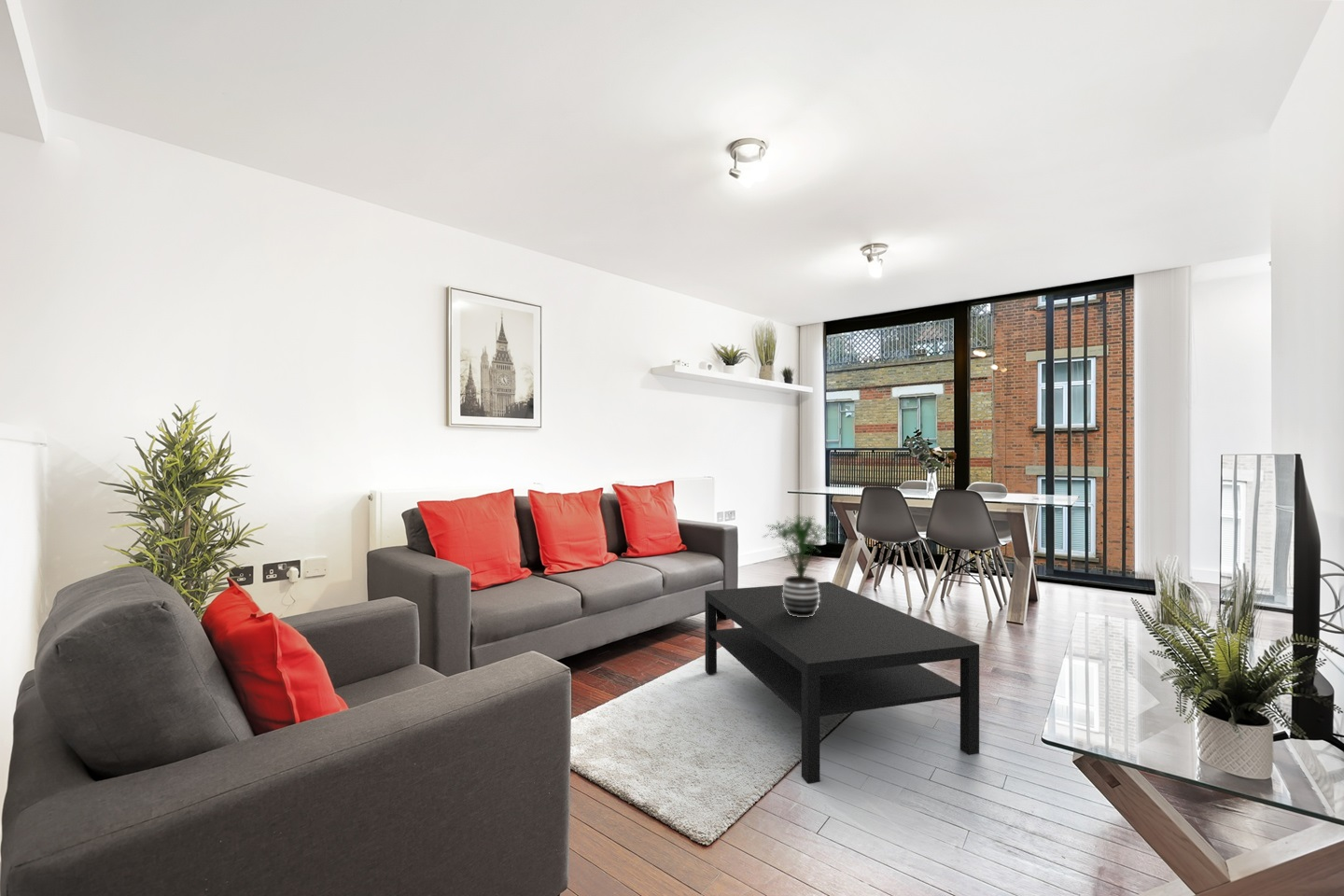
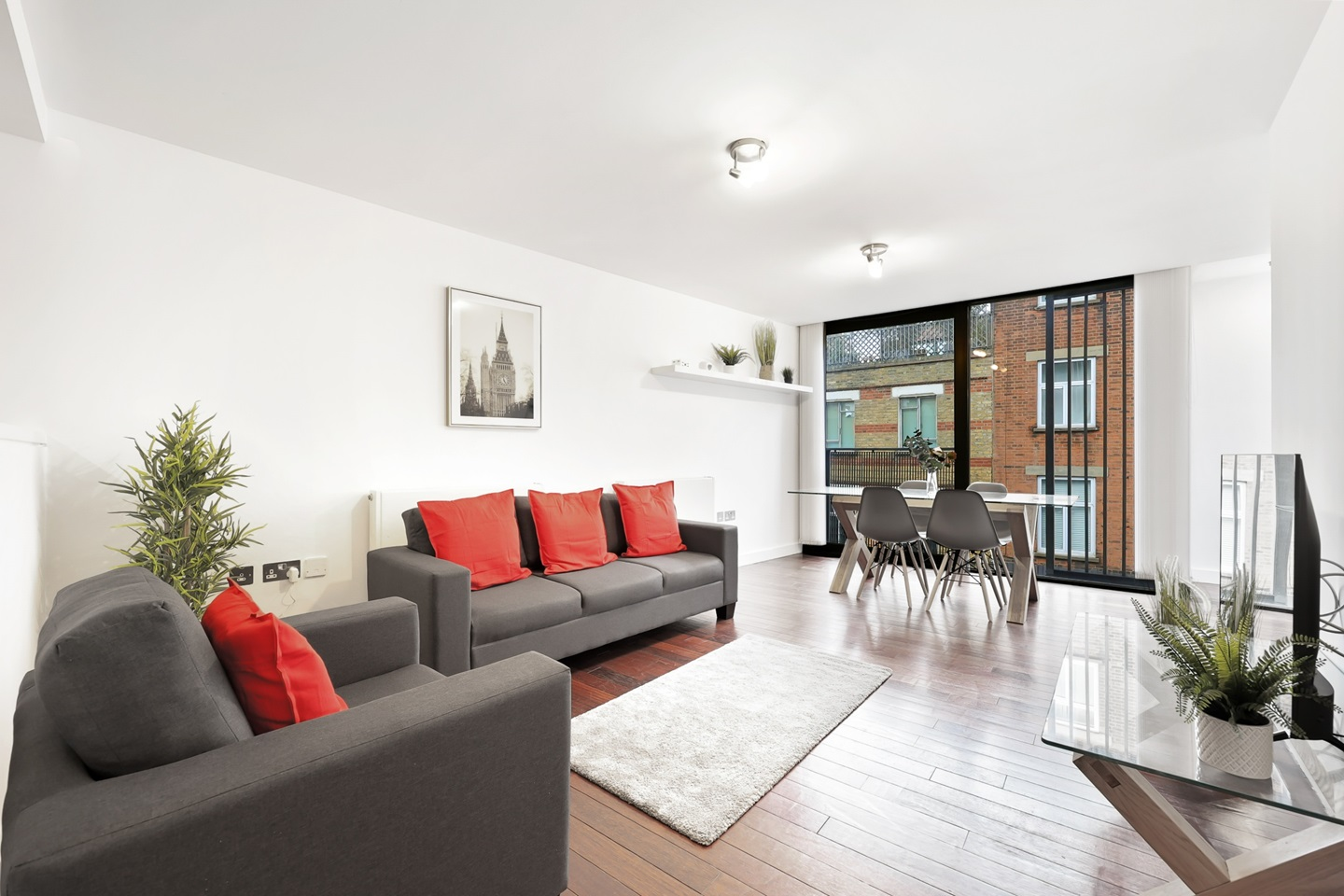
- potted plant (799, 562)
- coffee table (820, 659)
